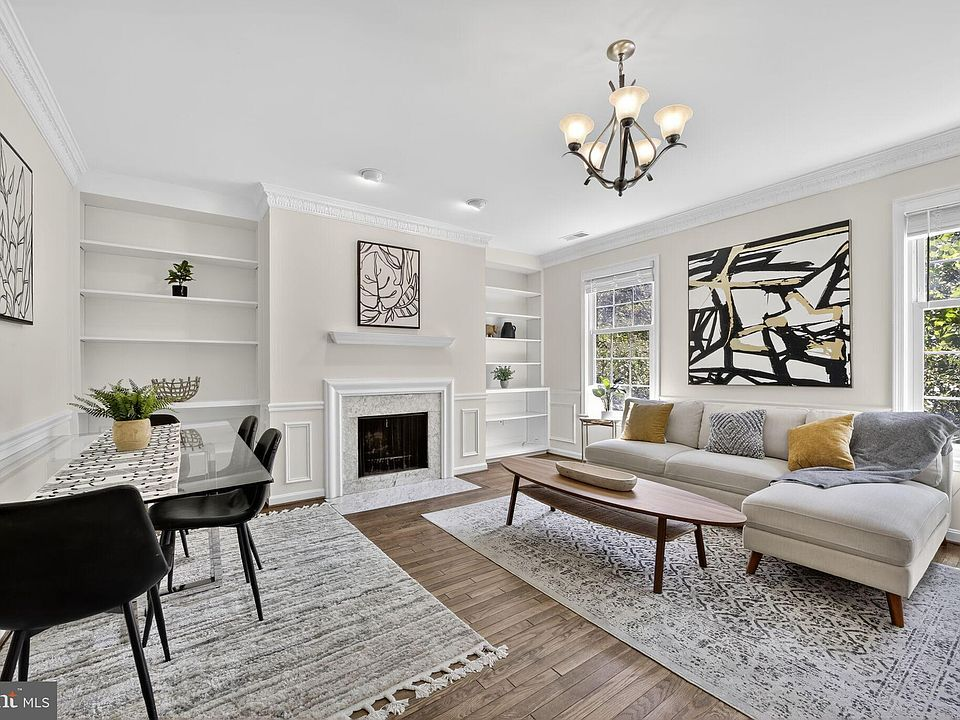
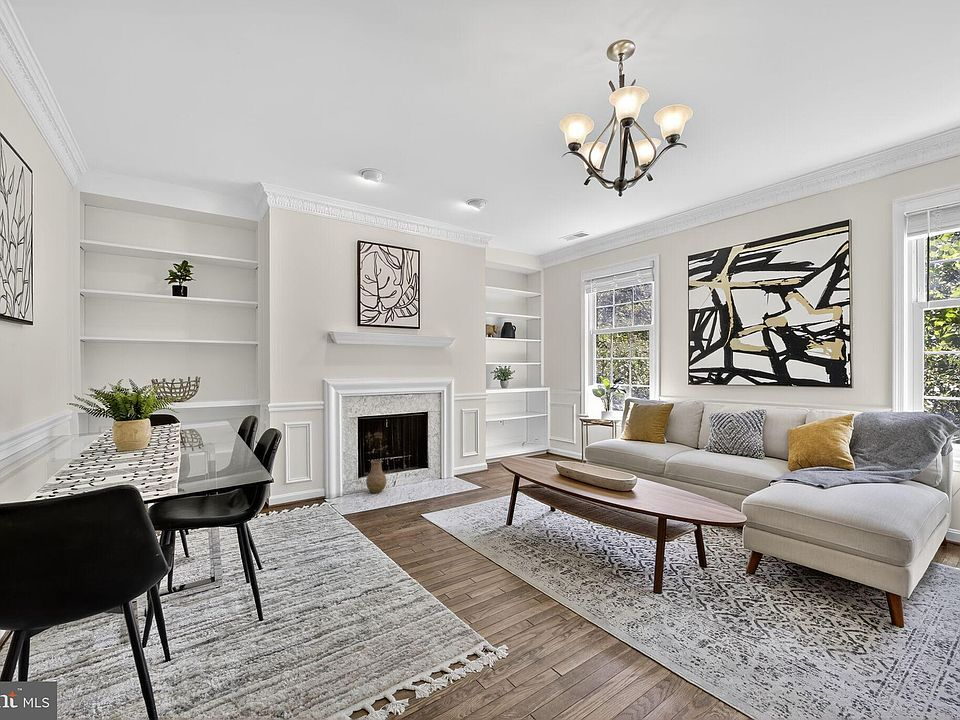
+ vase (376, 476)
